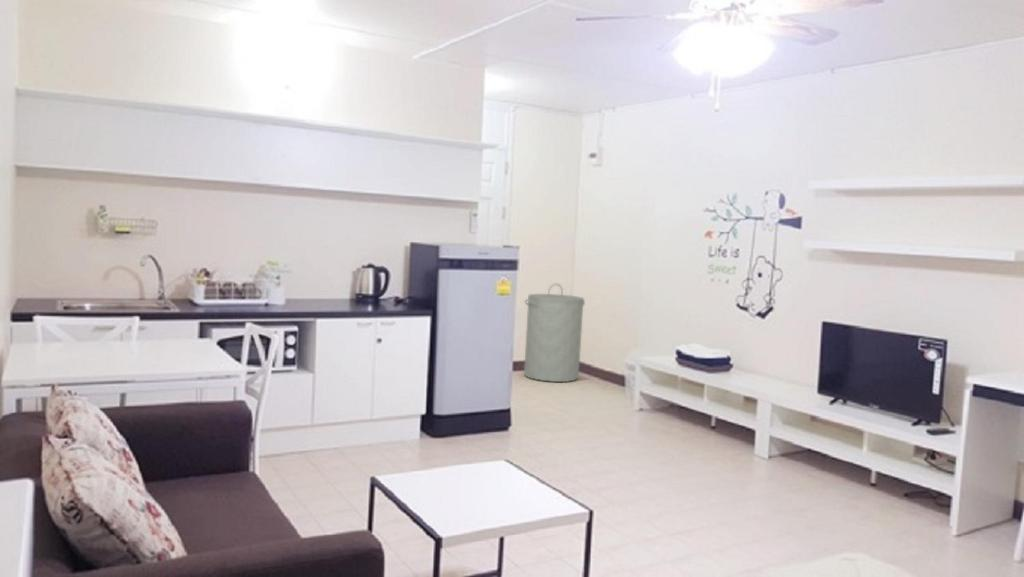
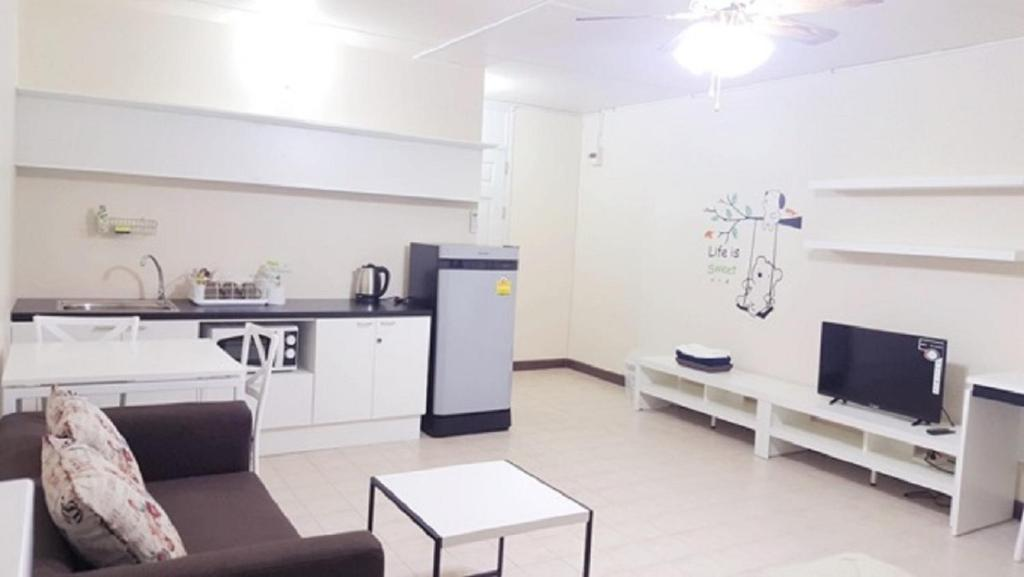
- laundry hamper (554, 330)
